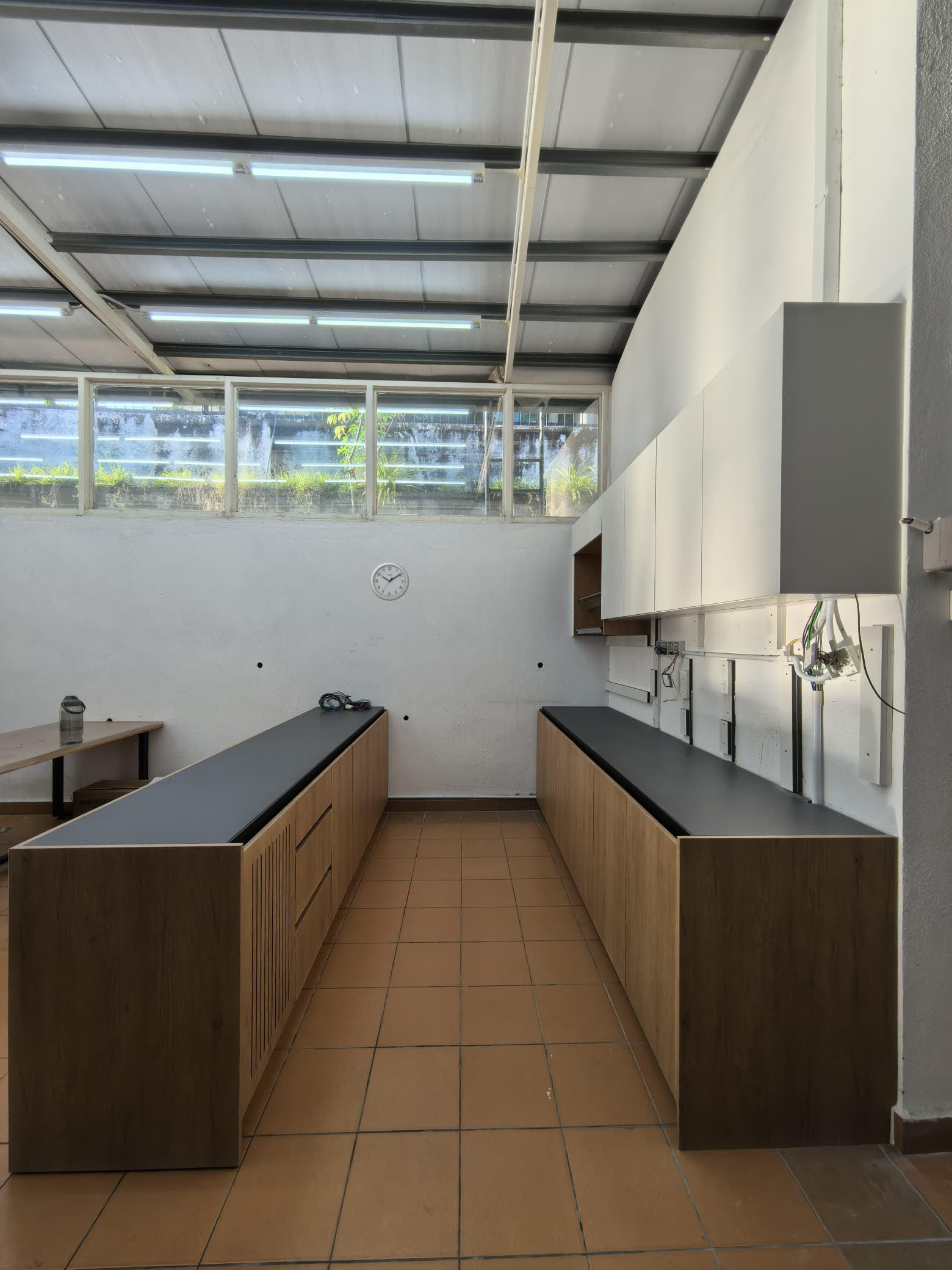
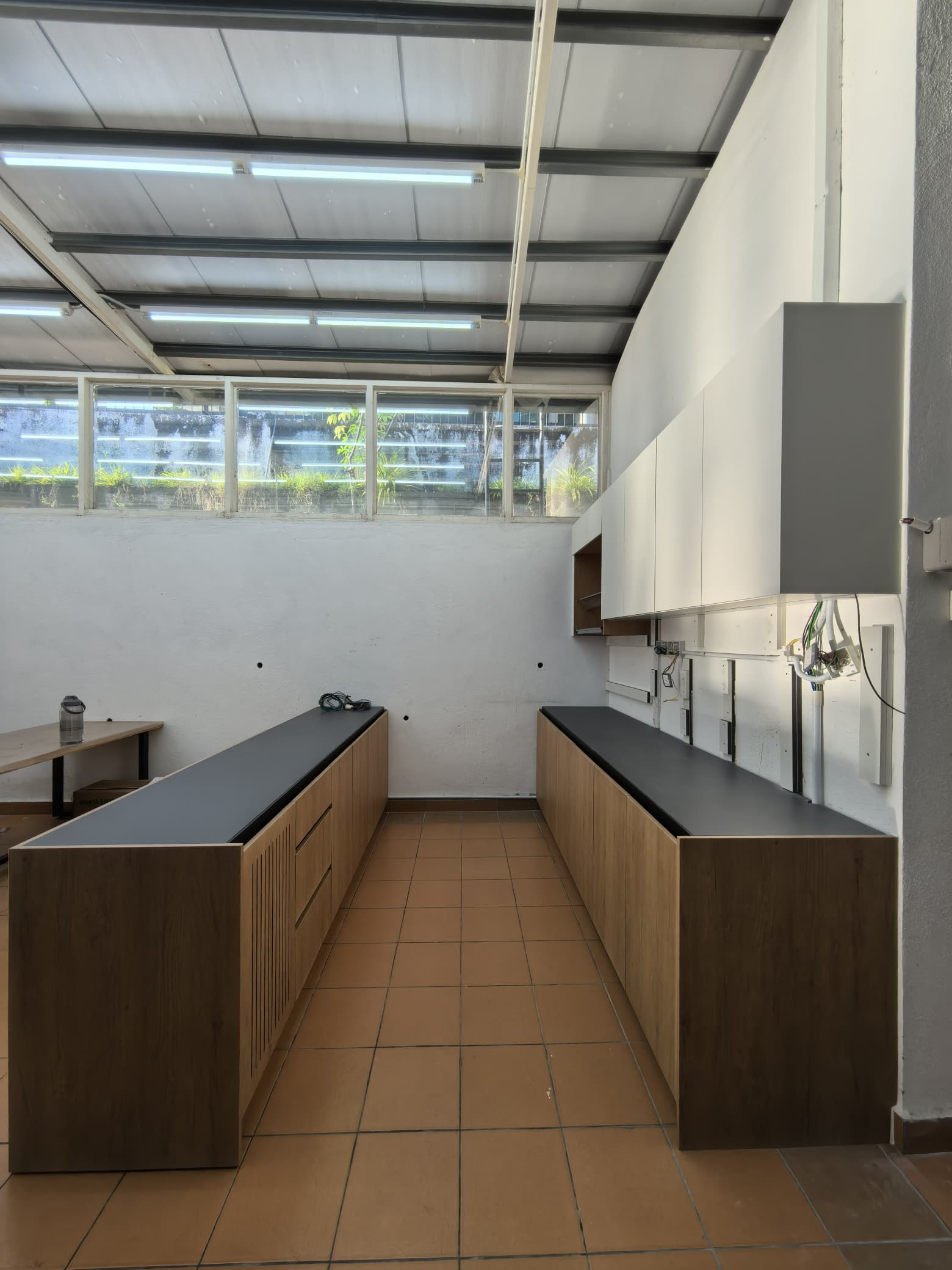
- wall clock (389, 581)
